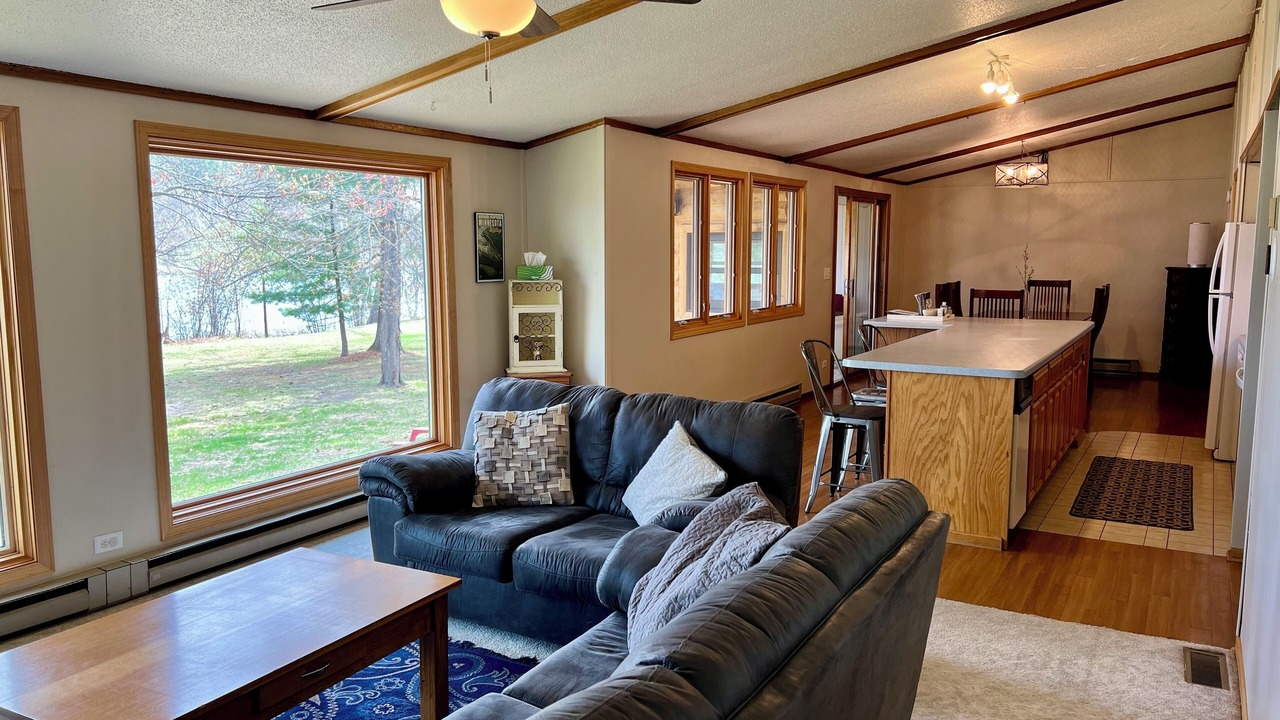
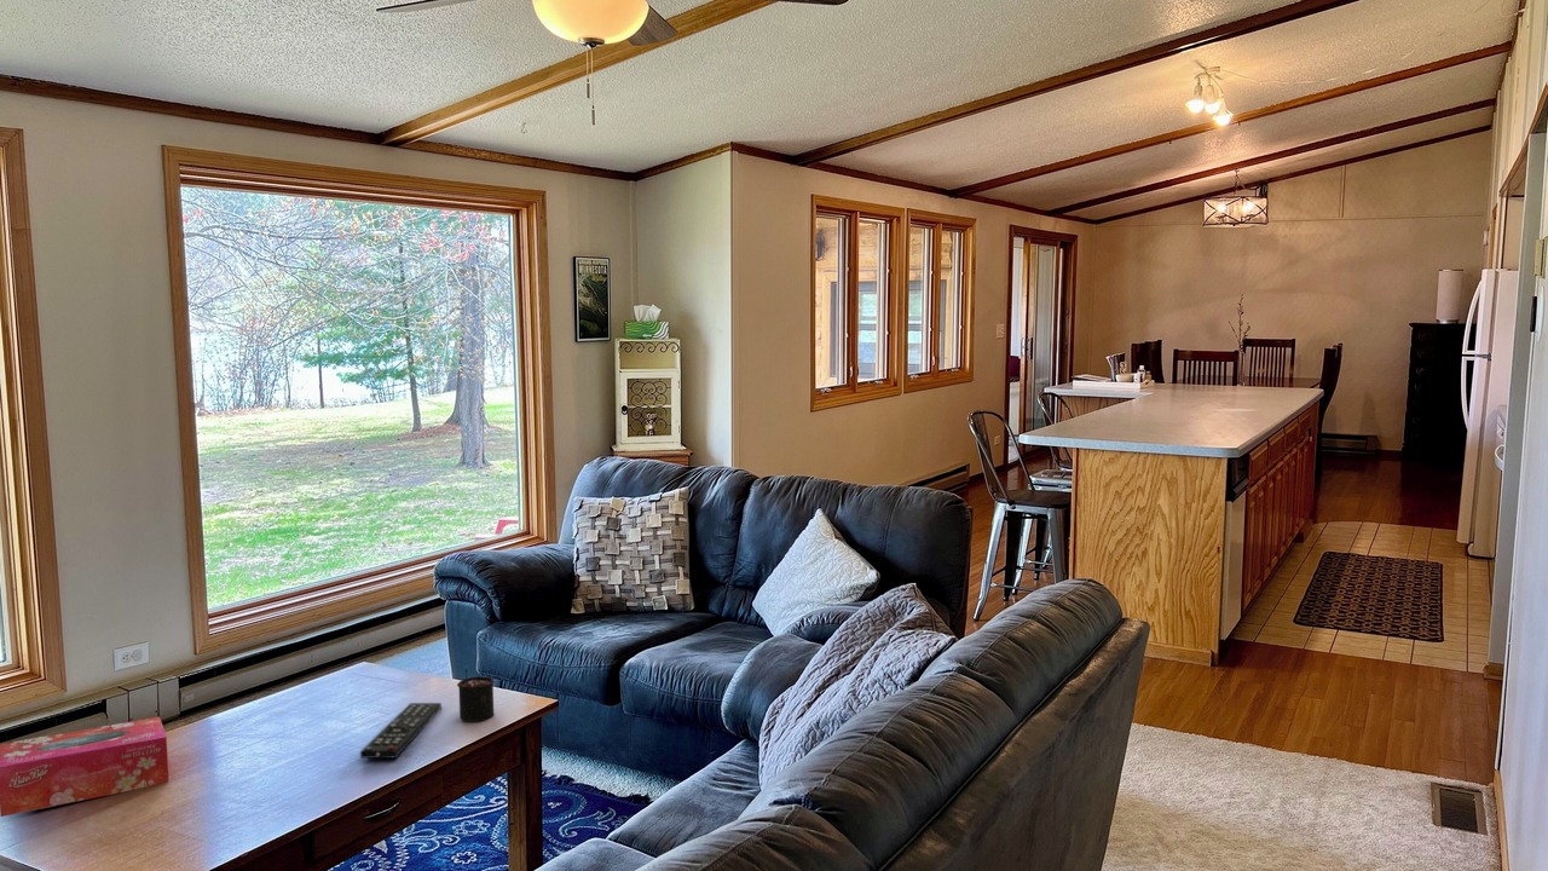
+ candle (475, 691)
+ remote control (403, 727)
+ tissue box (85, 763)
